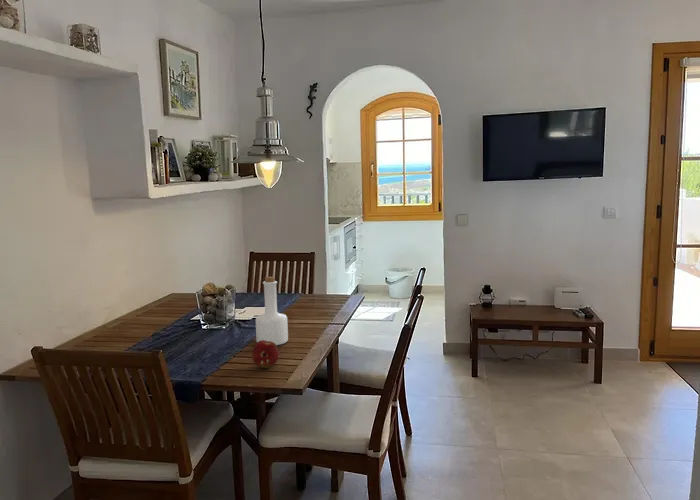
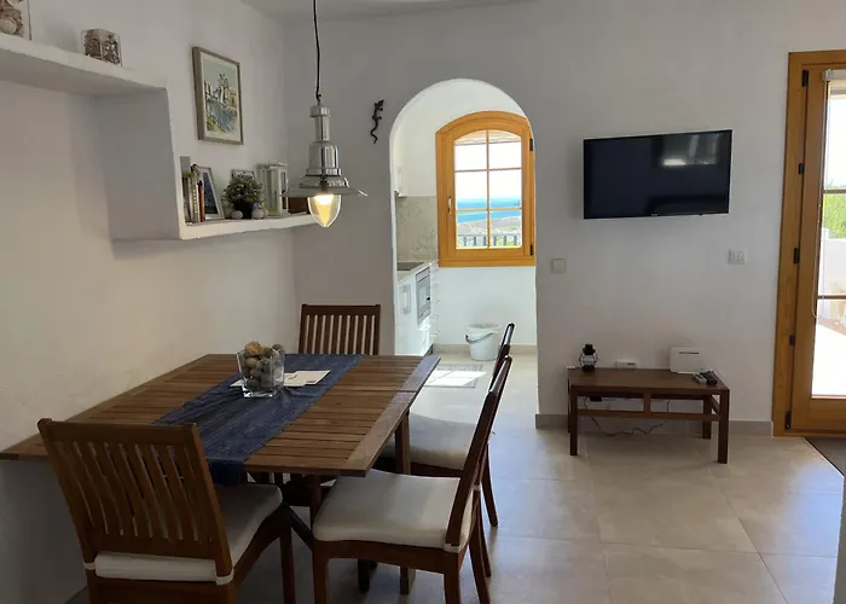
- bottle (271, 309)
- fruit (265, 353)
